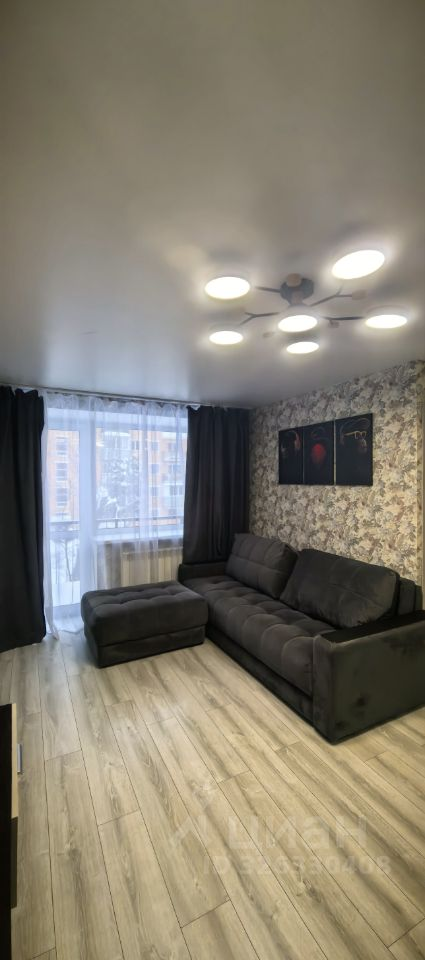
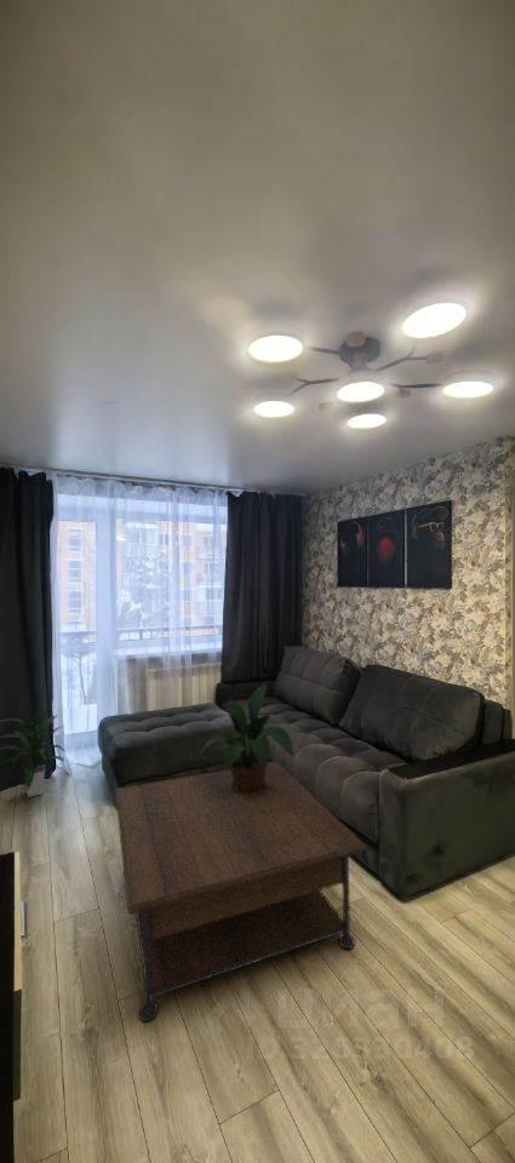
+ coffee table (224, 858)
+ potted plant (250, 738)
+ indoor plant (33, 750)
